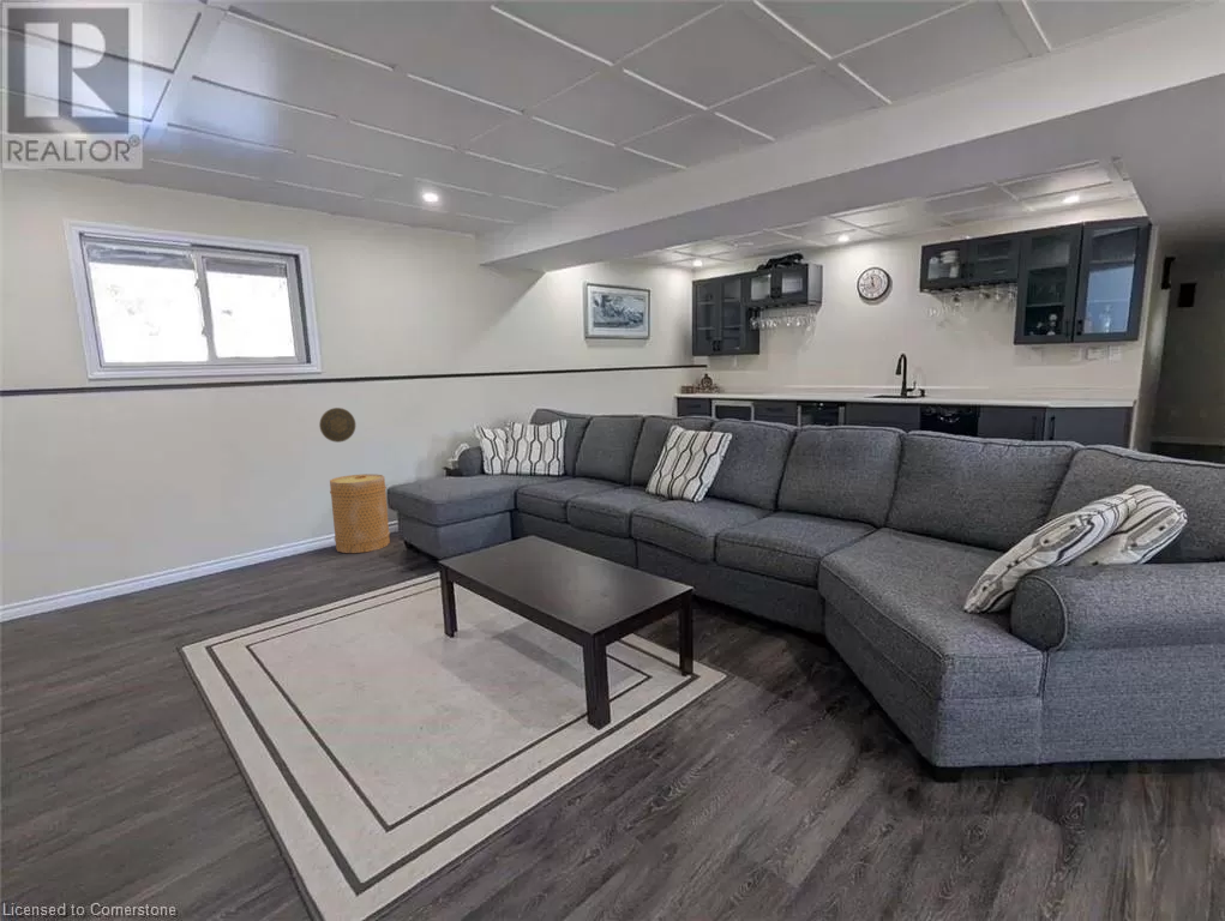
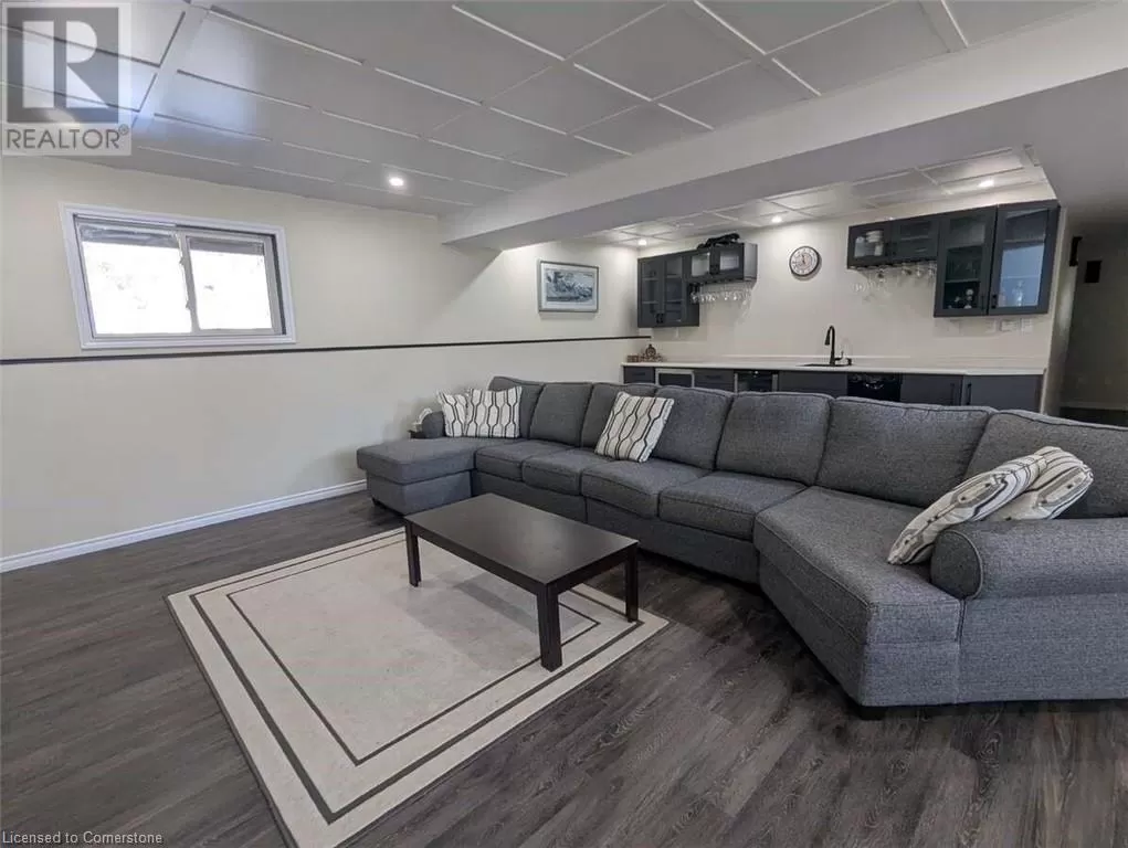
- basket (360, 512)
- decorative plate (338, 425)
